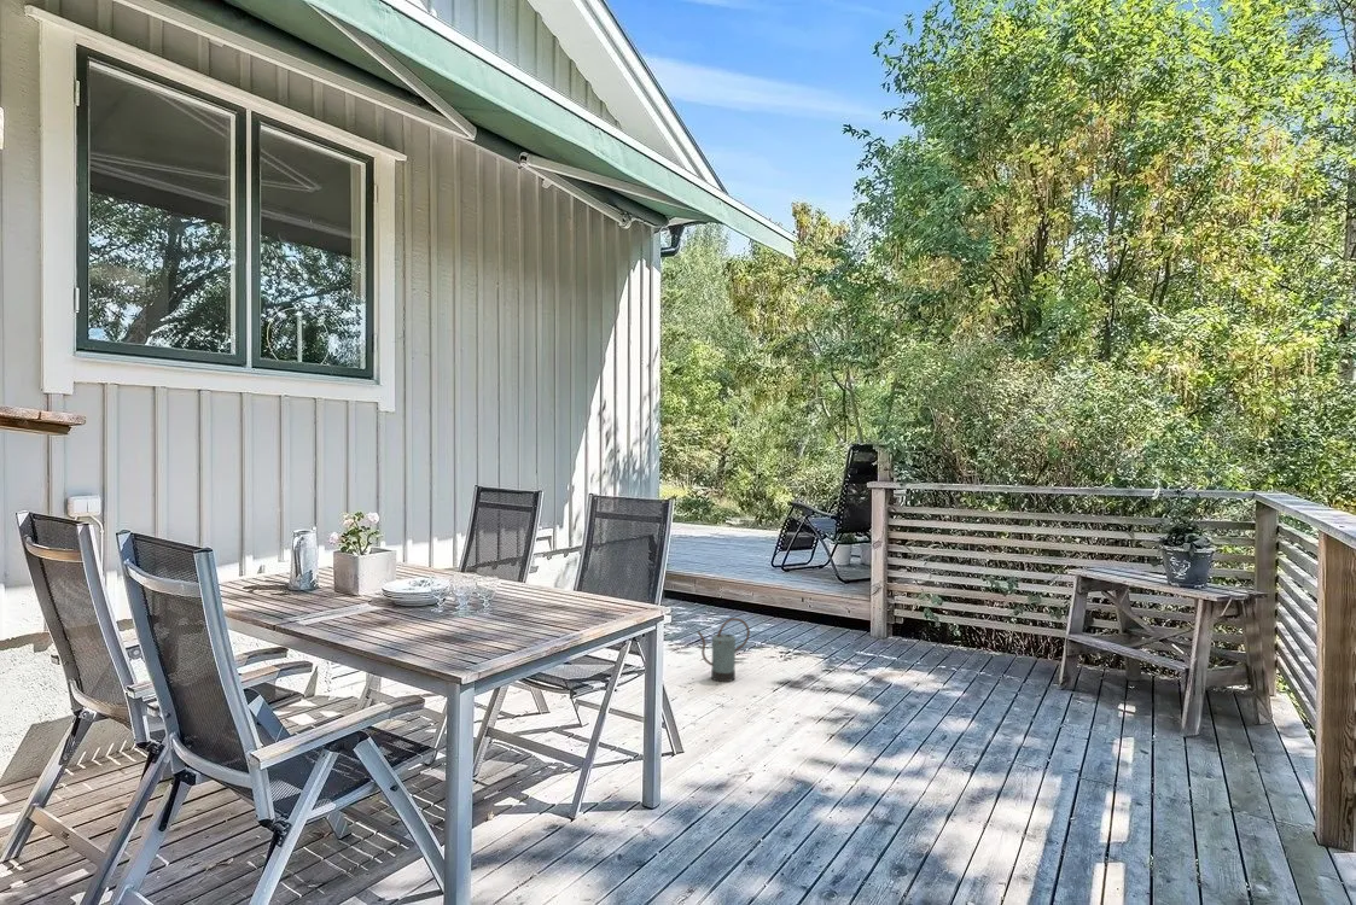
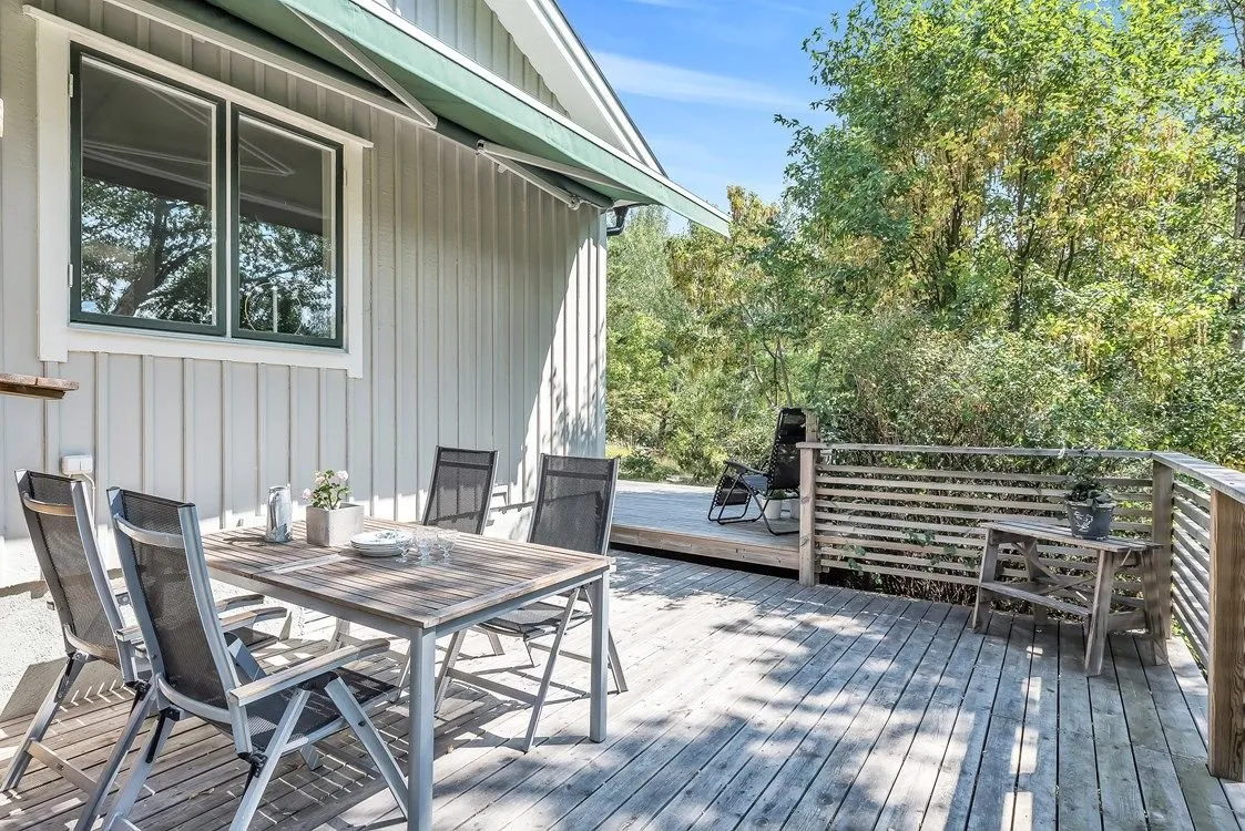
- watering can (722, 648)
